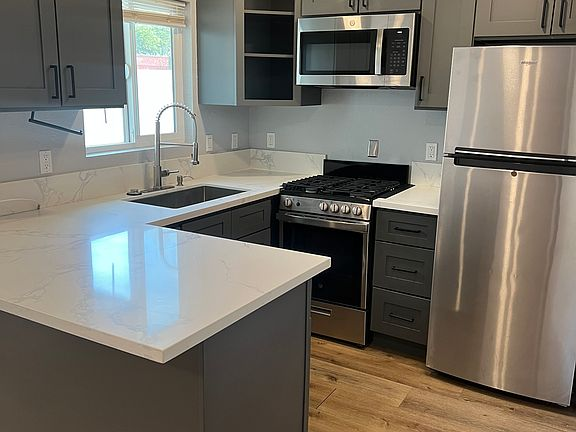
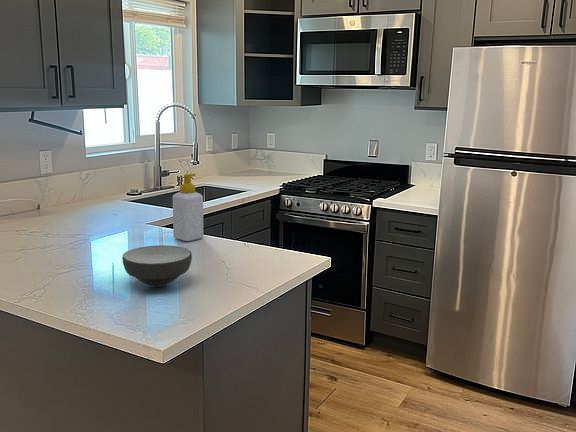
+ soap bottle (187, 206)
+ bowl (157, 269)
